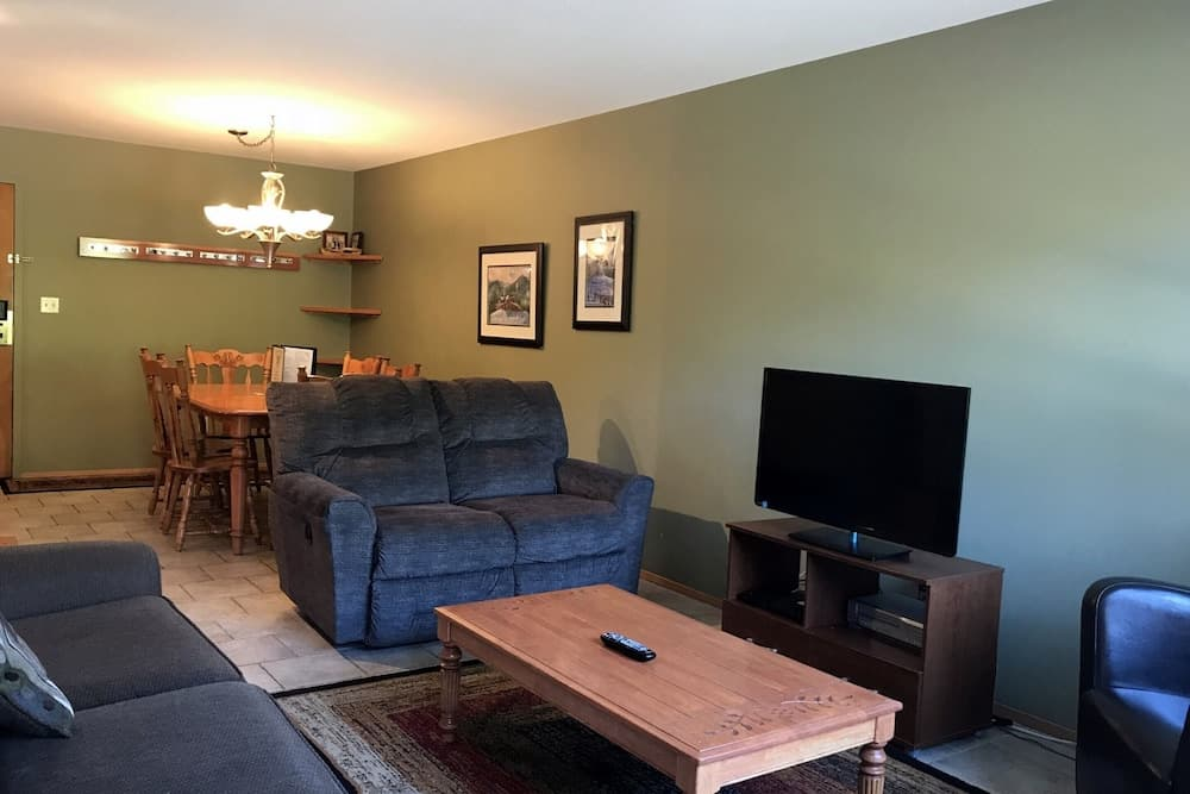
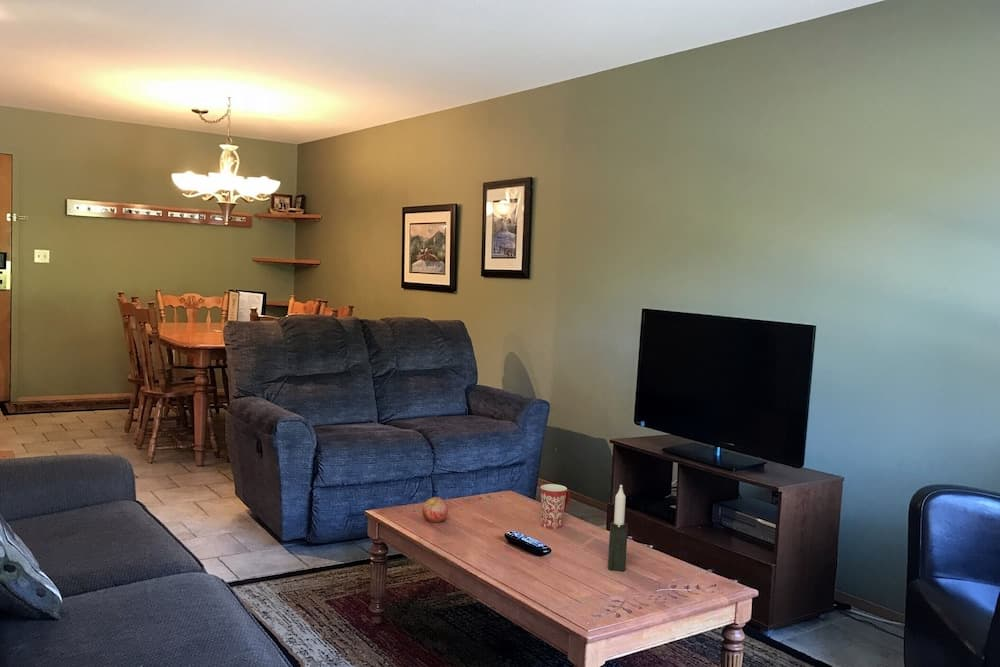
+ mug (556, 505)
+ apple (434, 509)
+ candle (618, 526)
